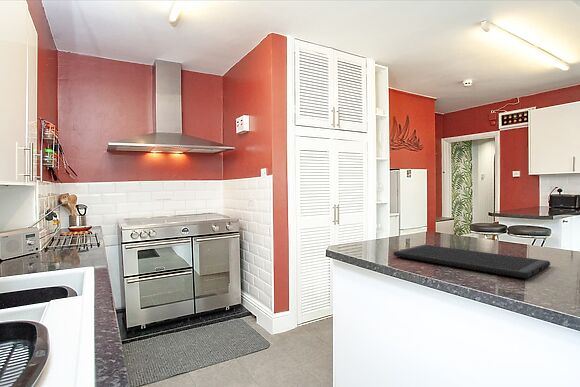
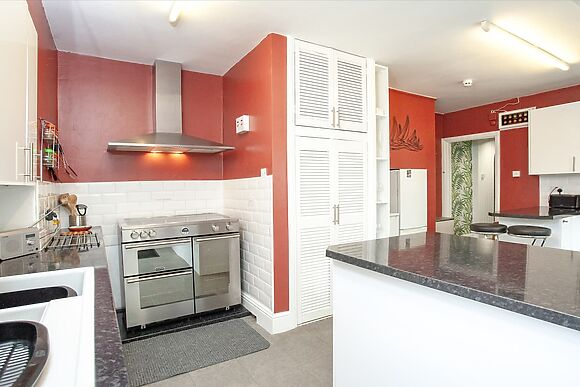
- cutting board (465, 258)
